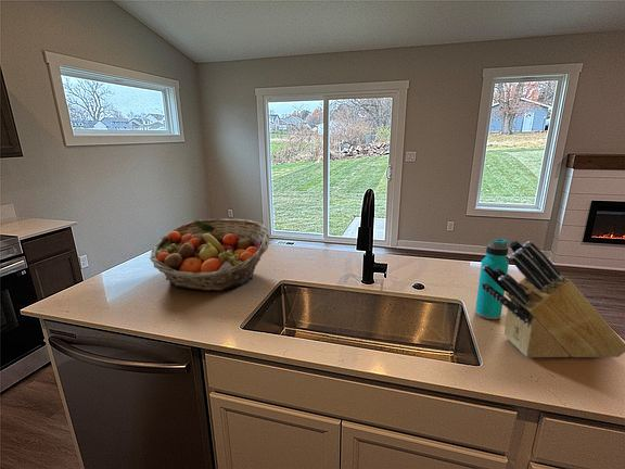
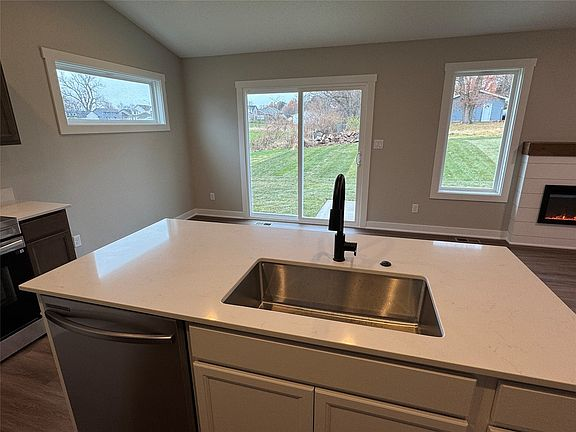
- knife block (553, 294)
- fruit basket (212, 252)
- water bottle (492, 279)
